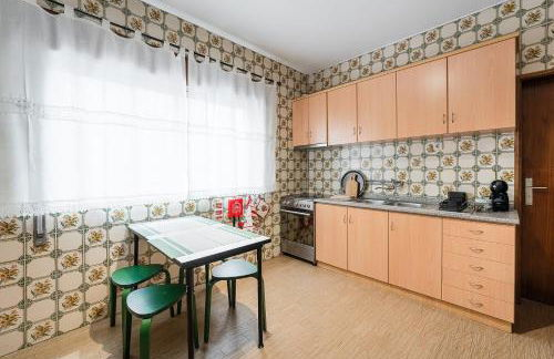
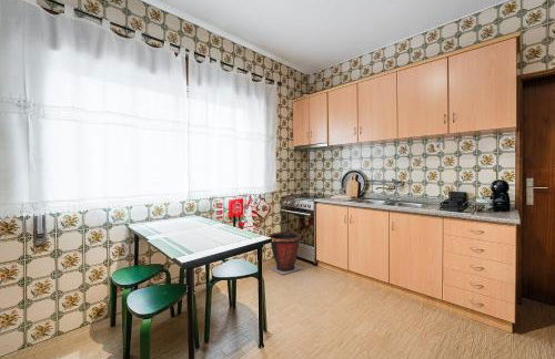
+ waste bin (285, 250)
